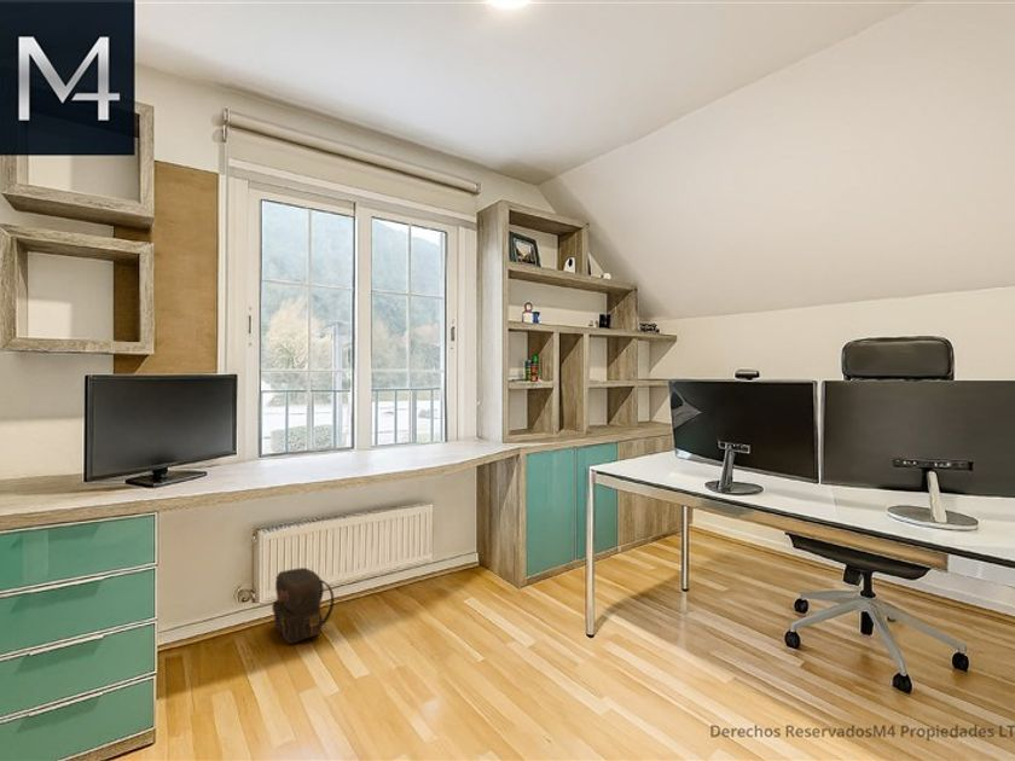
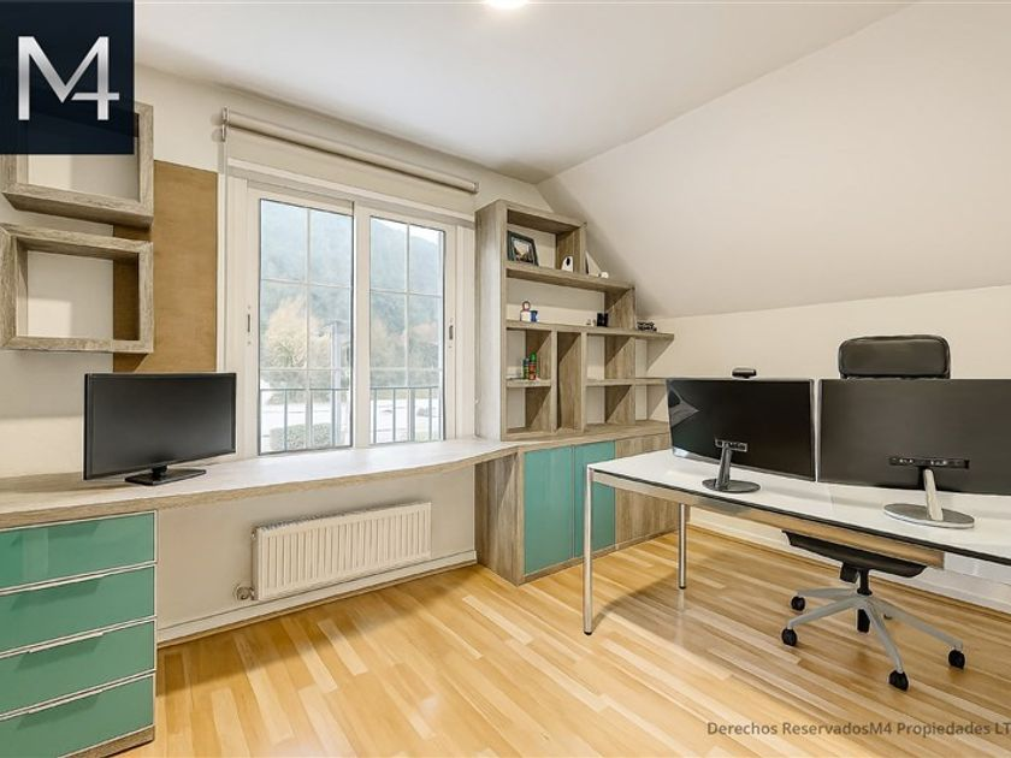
- backpack (302, 602)
